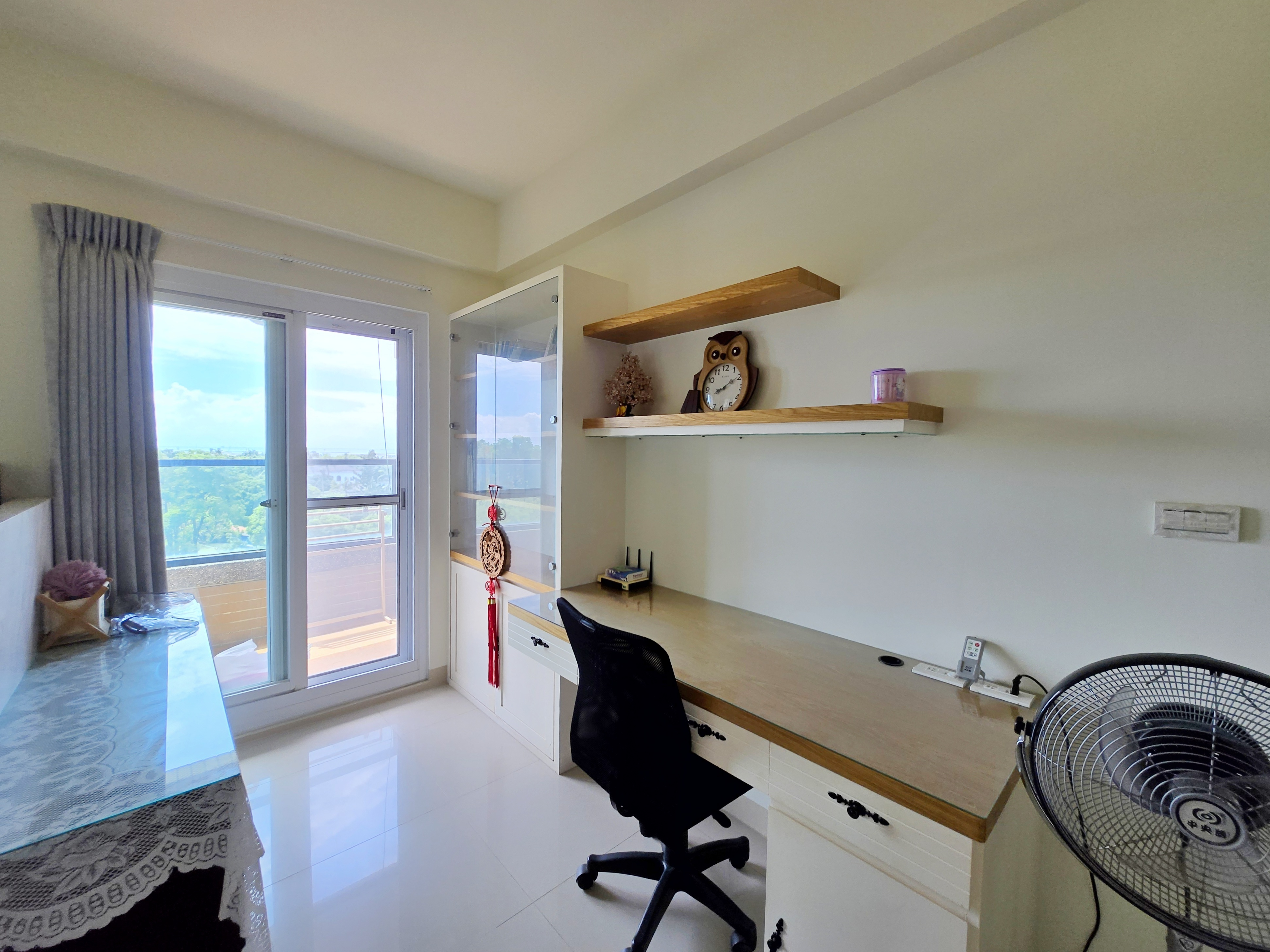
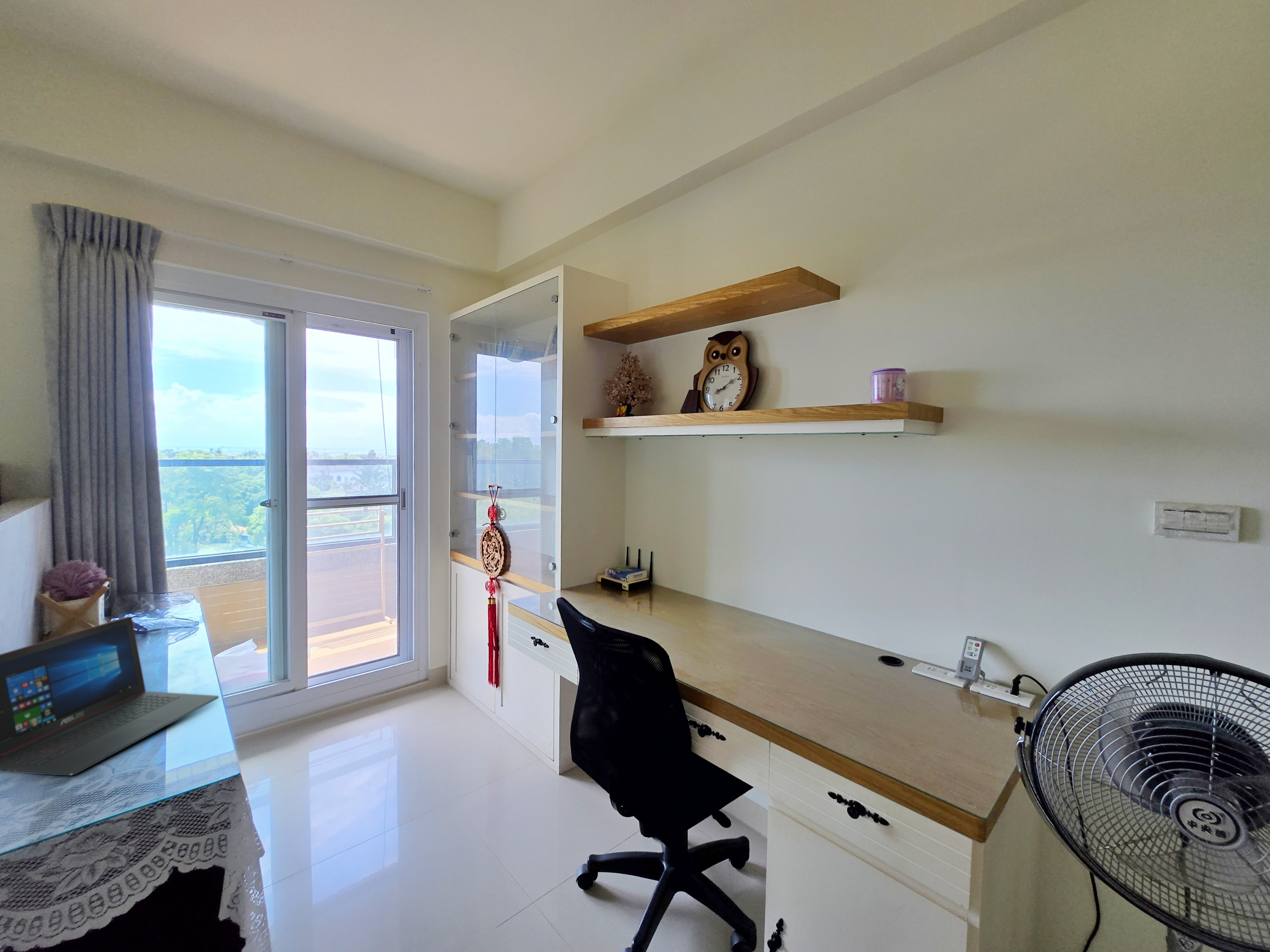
+ laptop (106, 685)
